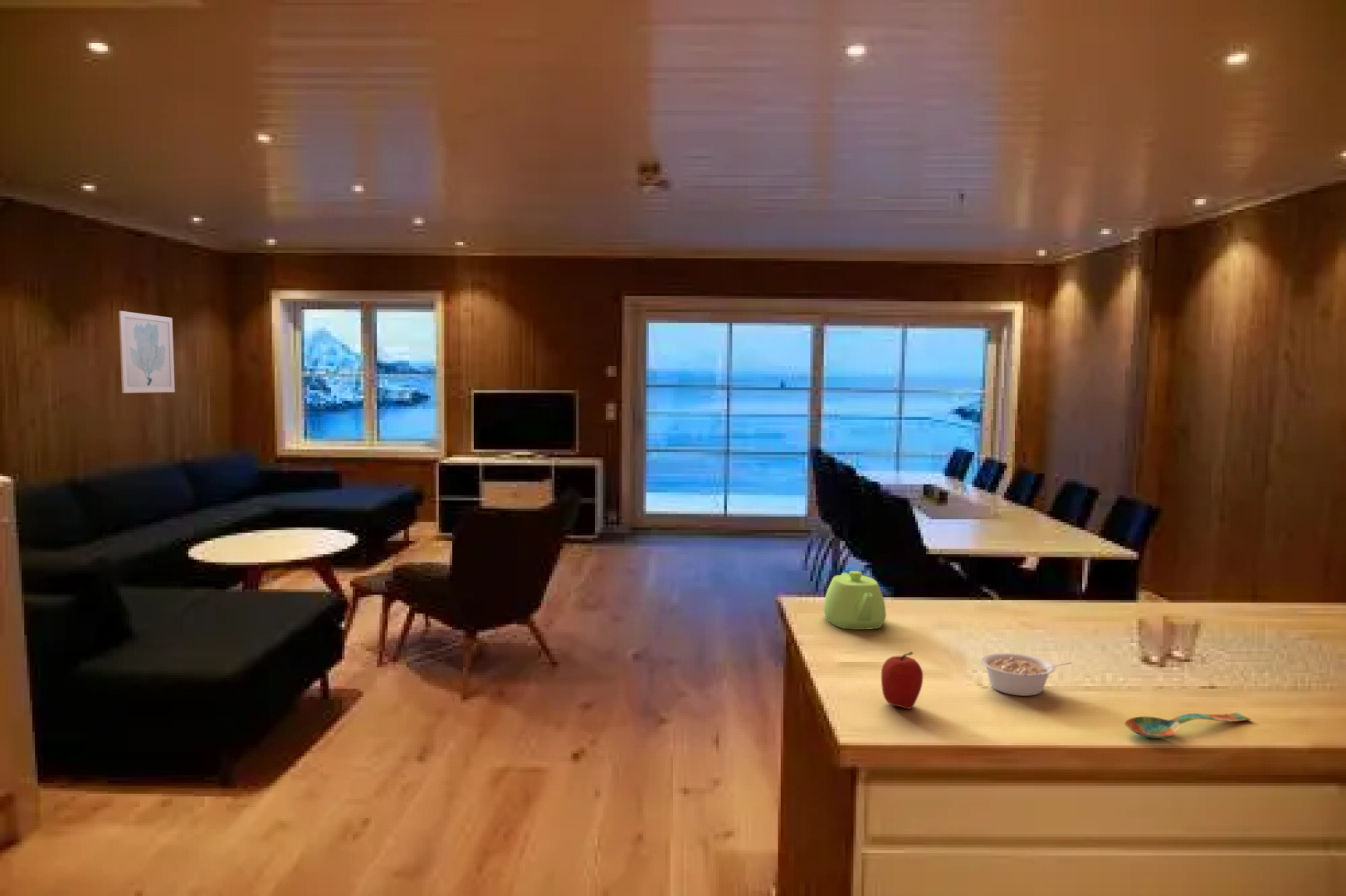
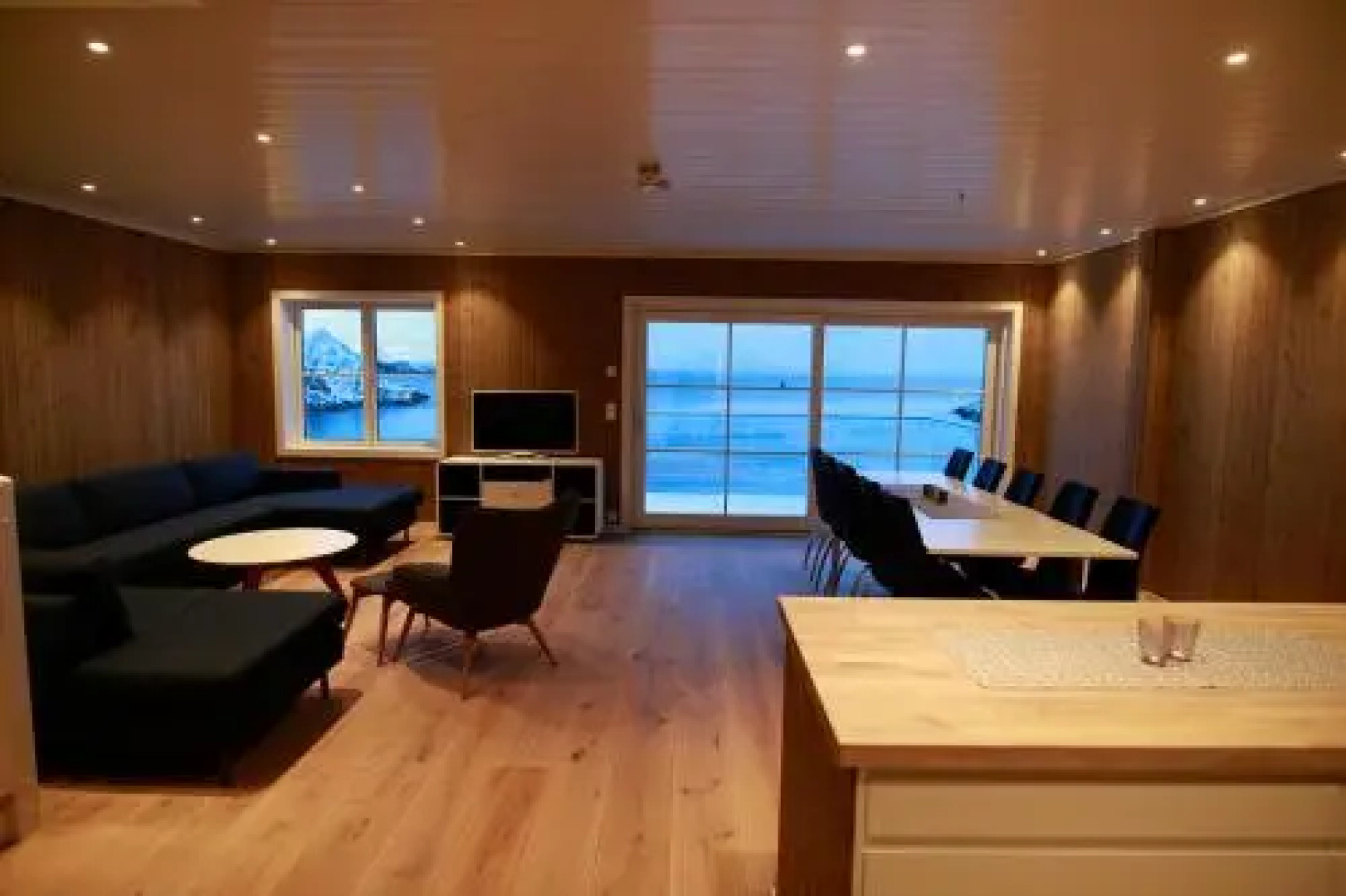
- fruit (901, 679)
- teapot (855, 597)
- wall art (148, 353)
- legume (1019, 672)
- spoon (1190, 720)
